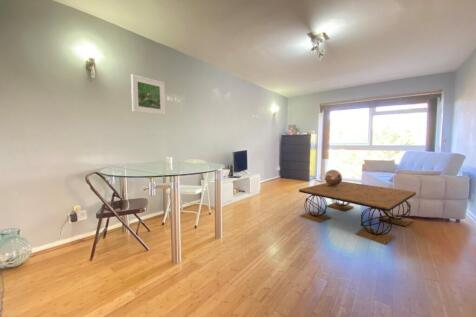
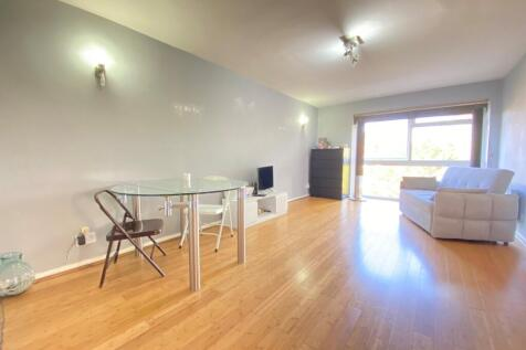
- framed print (149, 96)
- coffee table (355, 203)
- decorative sphere (333, 177)
